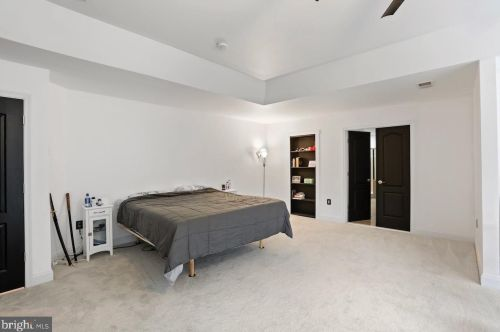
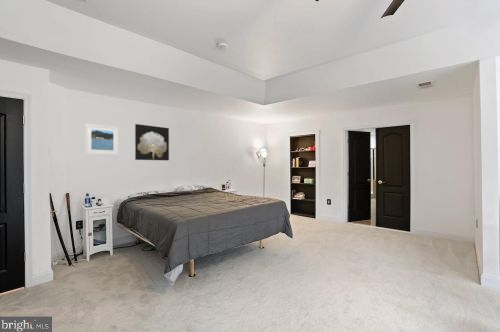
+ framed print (102, 140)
+ wall art (152, 143)
